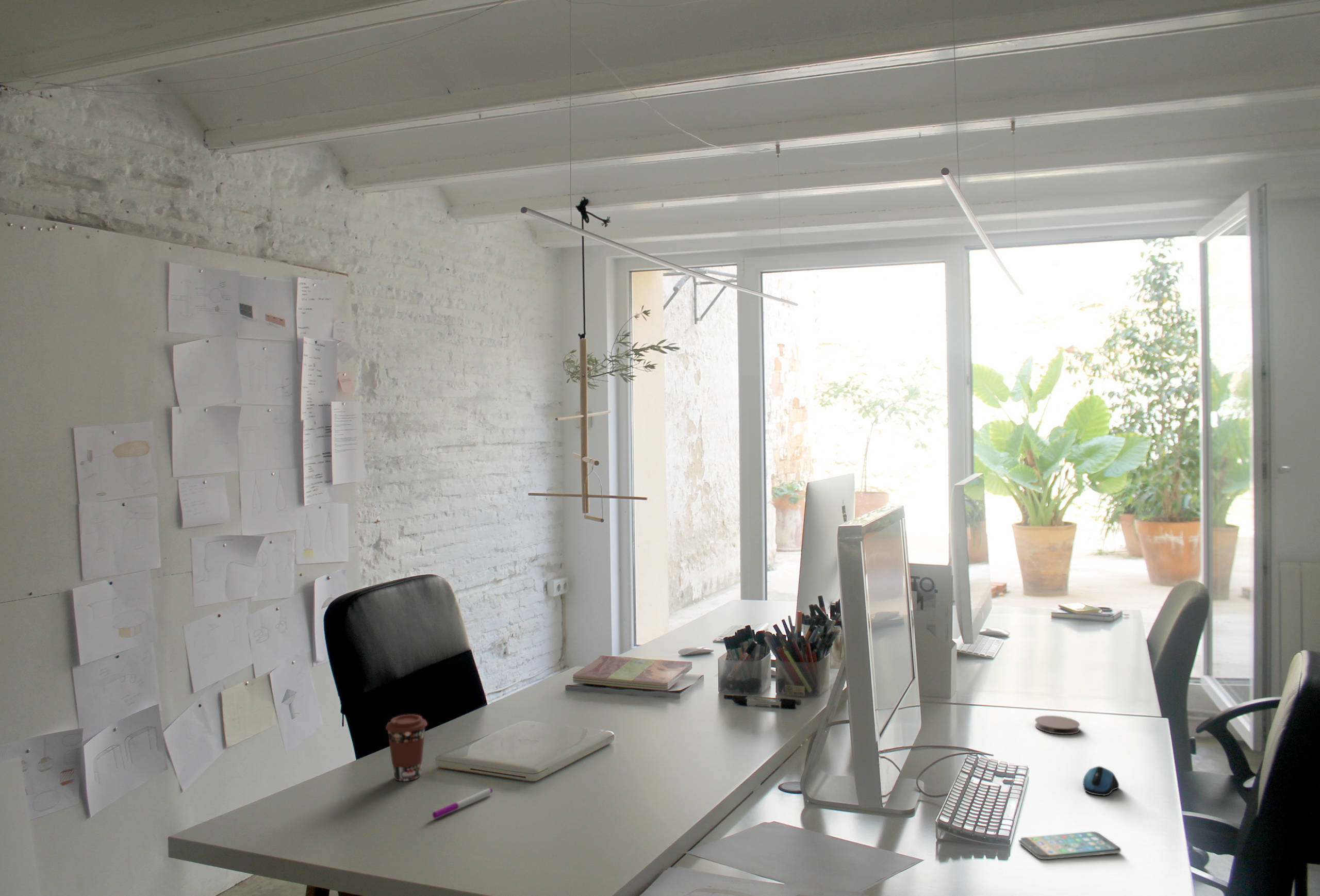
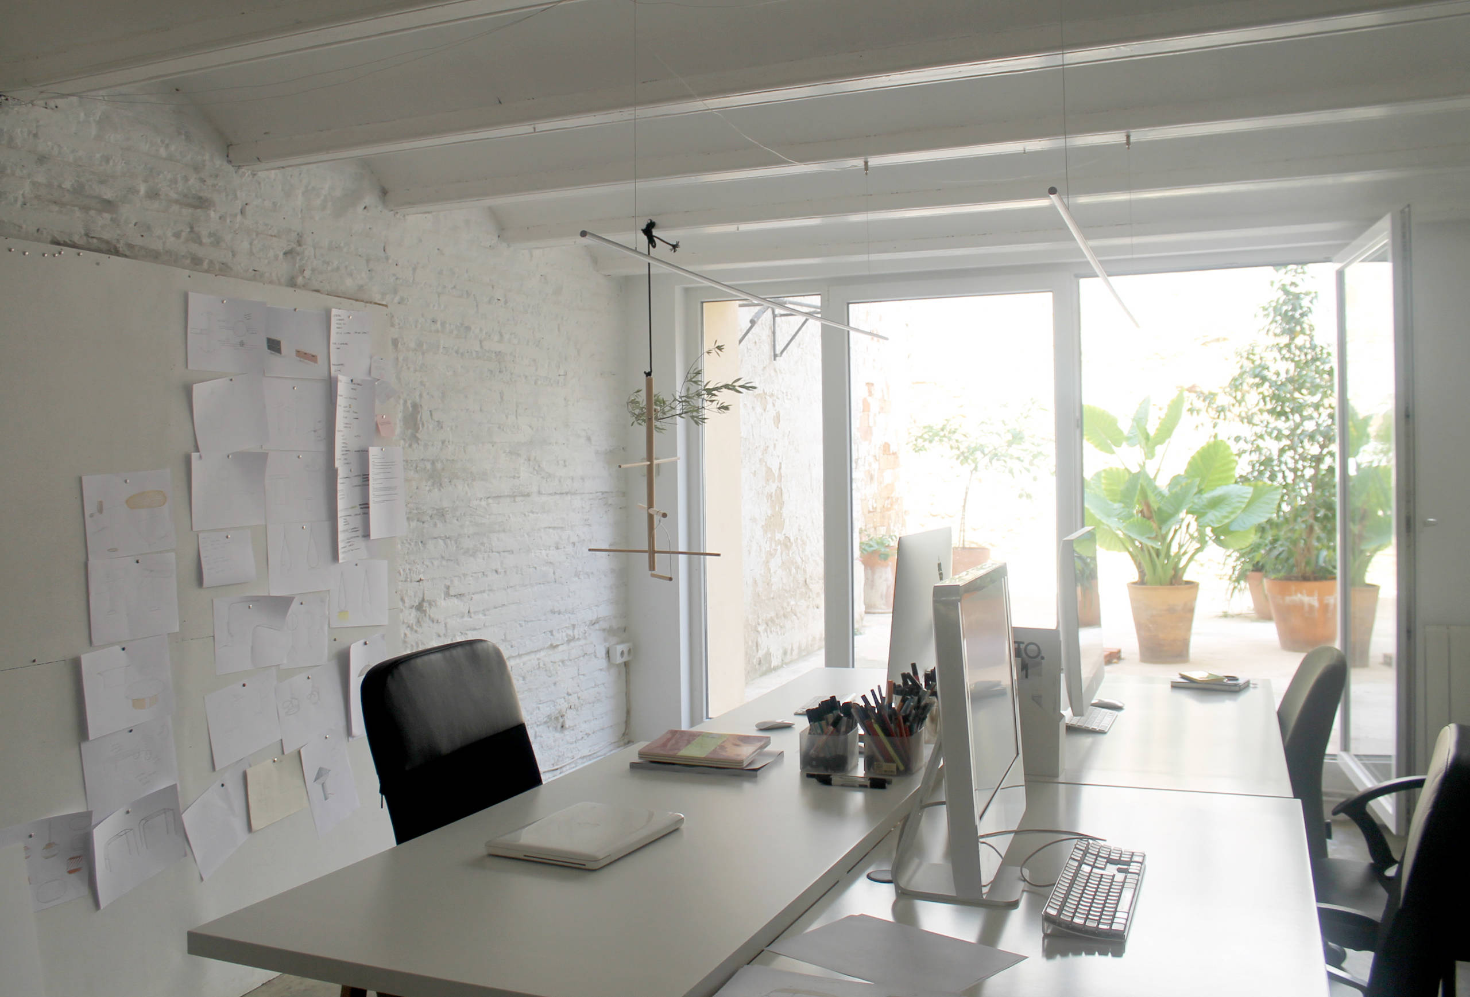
- smartphone (1069, 845)
- coffee cup (407, 748)
- pen (464, 802)
- computer mouse (1101, 778)
- coaster (1057, 724)
